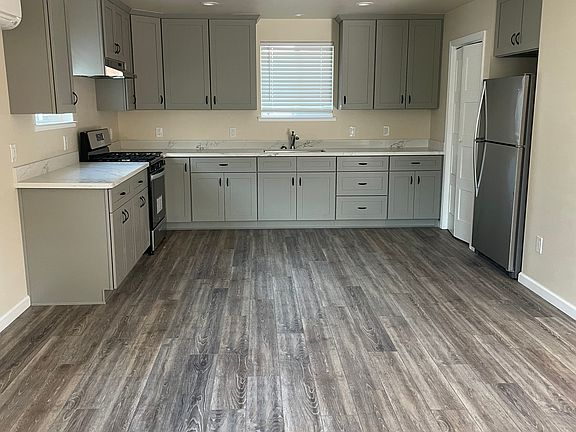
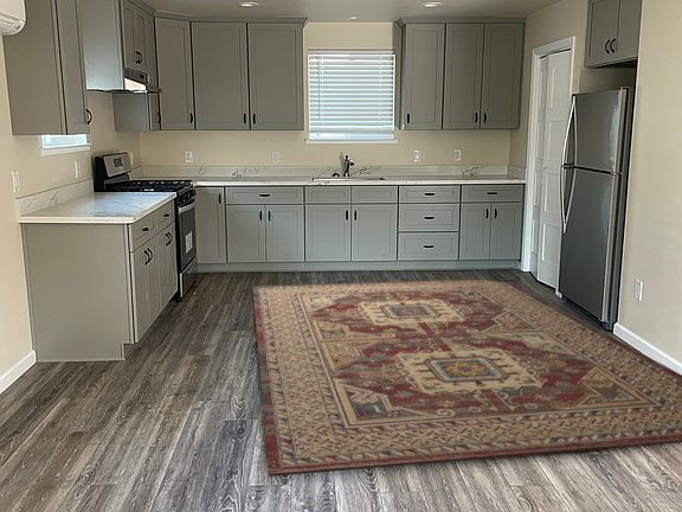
+ rug (433, 337)
